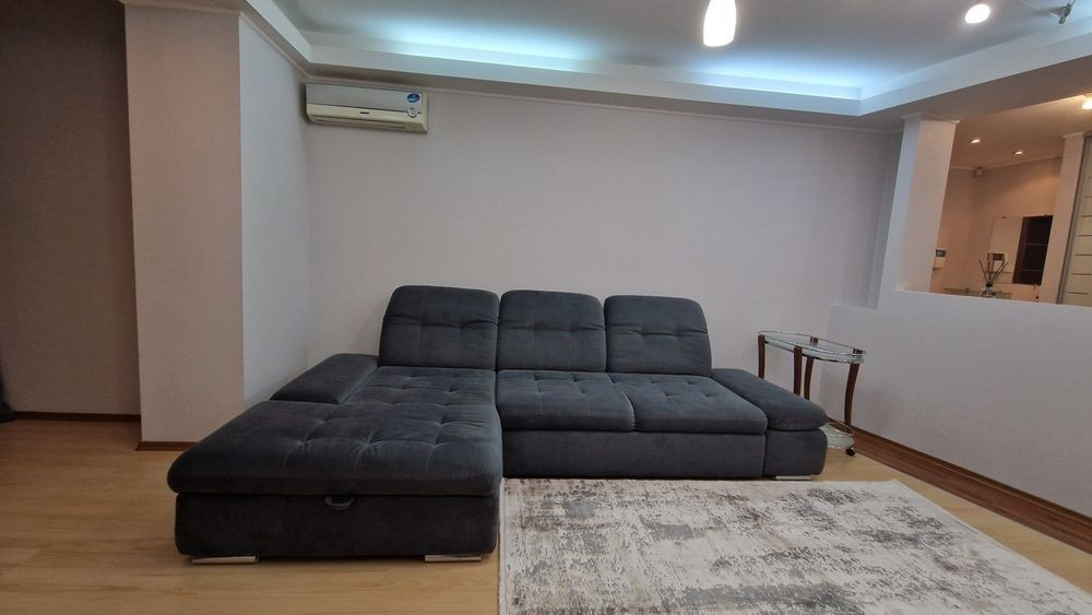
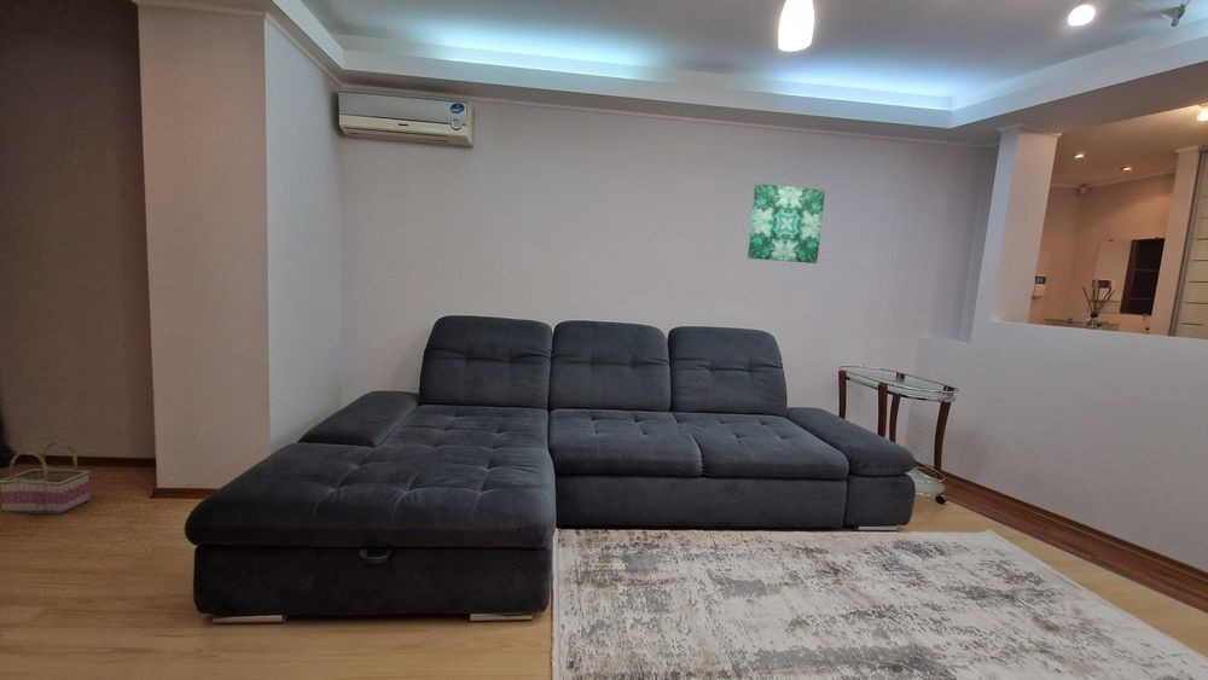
+ wall art (785, 223)
+ basket (46, 476)
